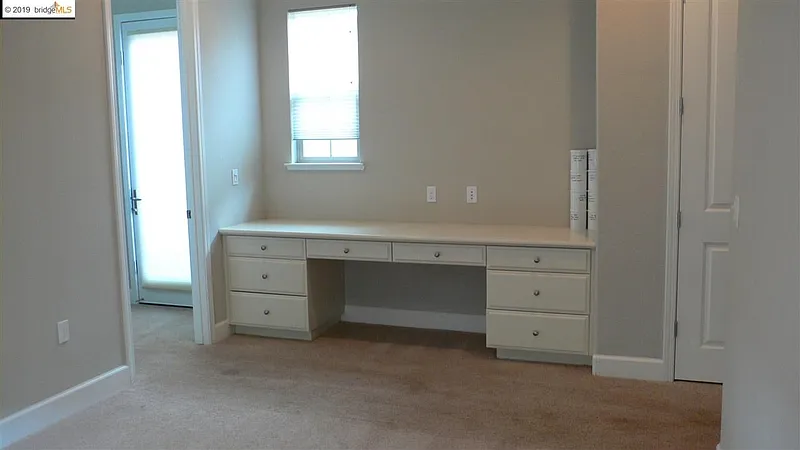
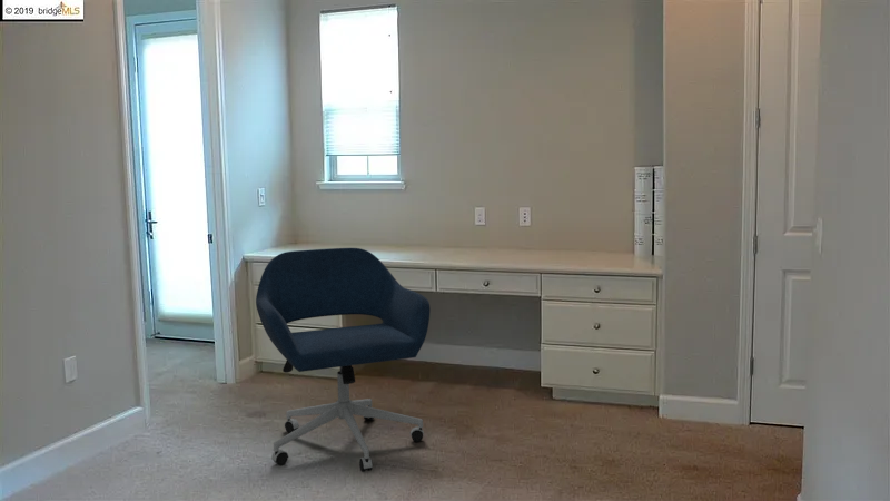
+ office chair (340, 351)
